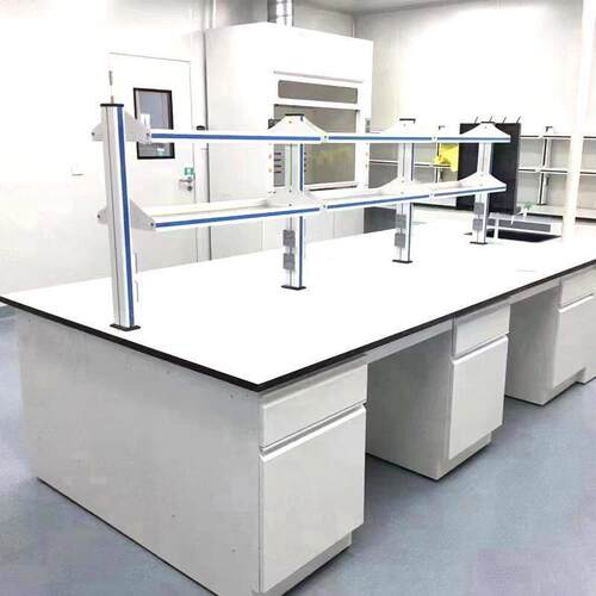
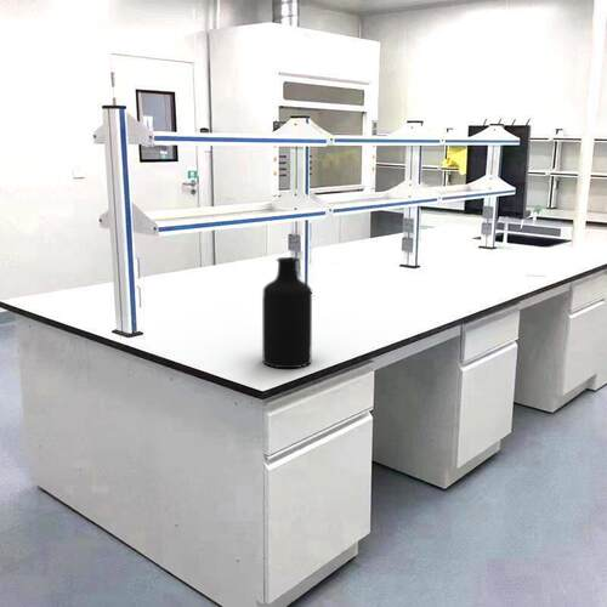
+ bottle (287, 310)
